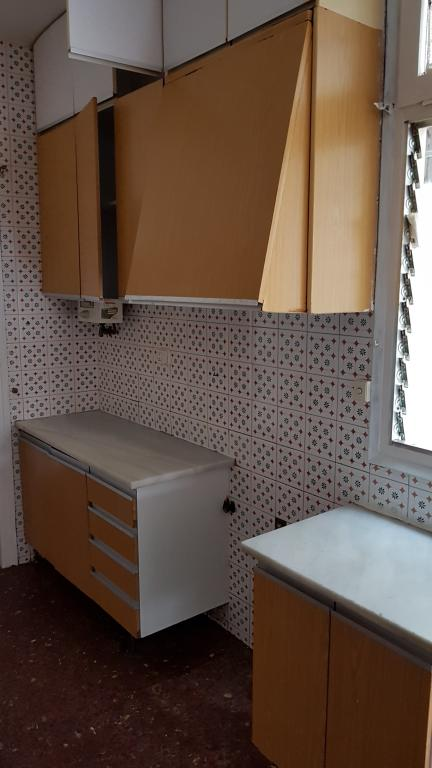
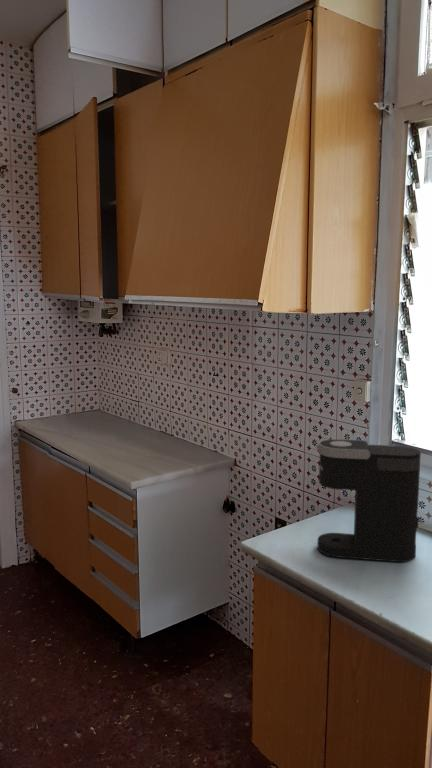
+ coffee maker (366, 499)
